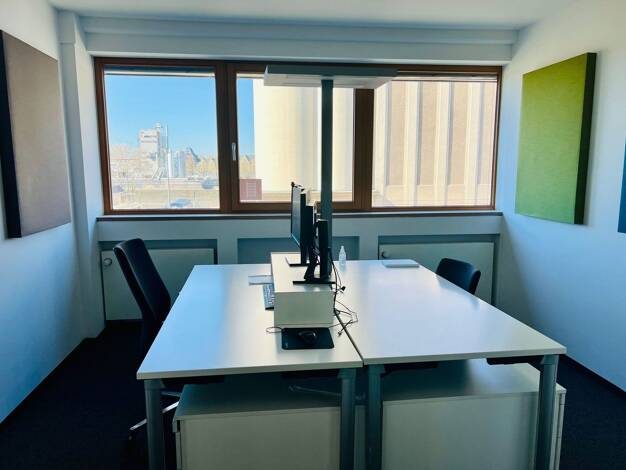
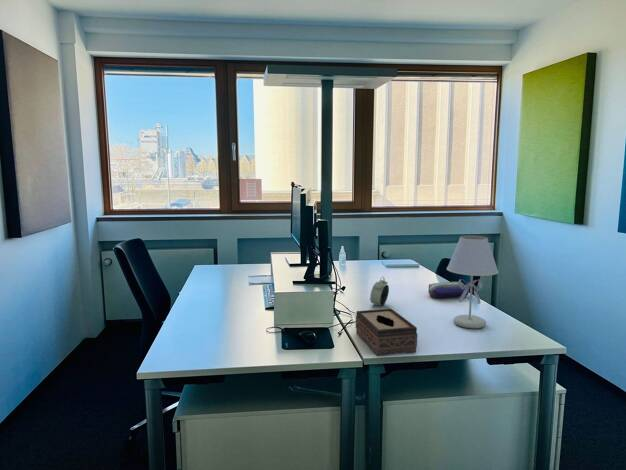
+ table lamp (471, 281)
+ alarm clock (379, 290)
+ pencil case (448, 289)
+ tissue box (384, 330)
